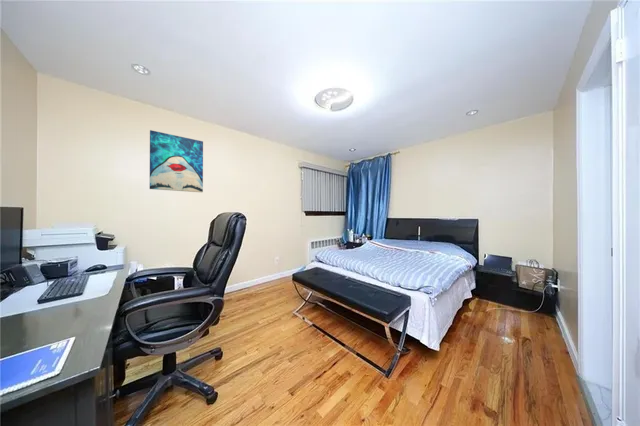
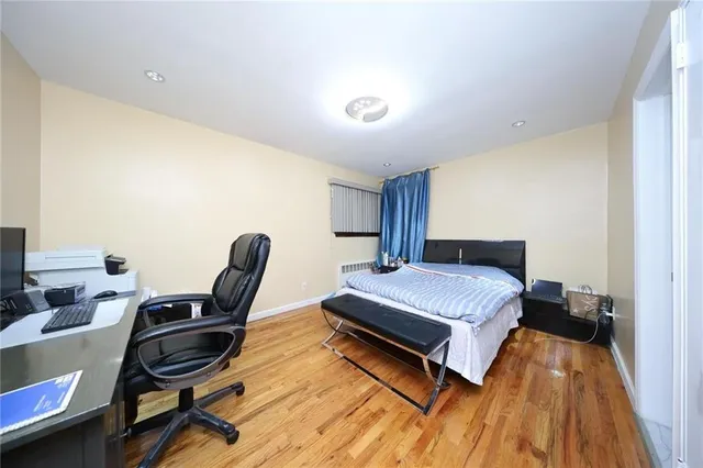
- wall art (178, 163)
